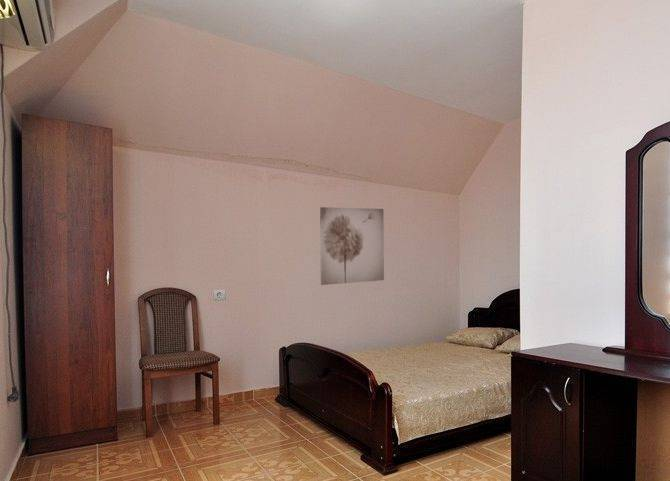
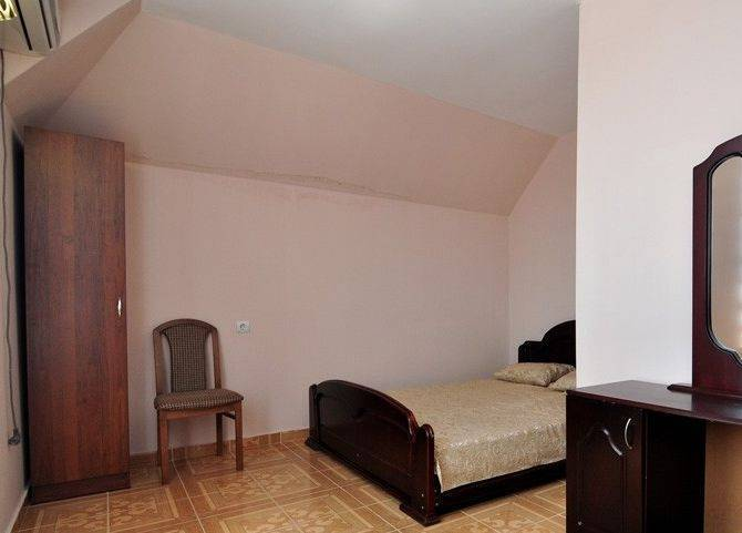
- wall art (353, 245)
